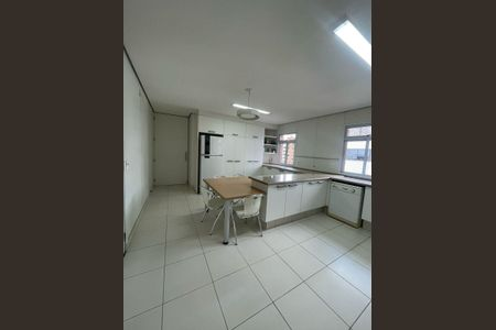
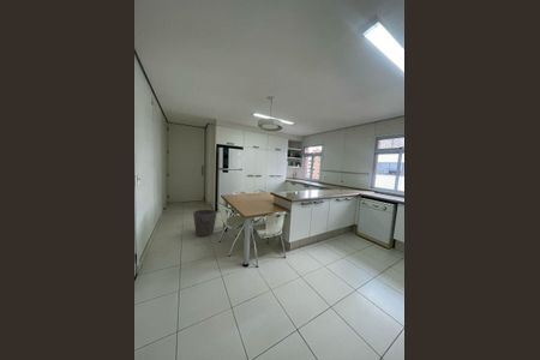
+ waste bin (204, 222)
